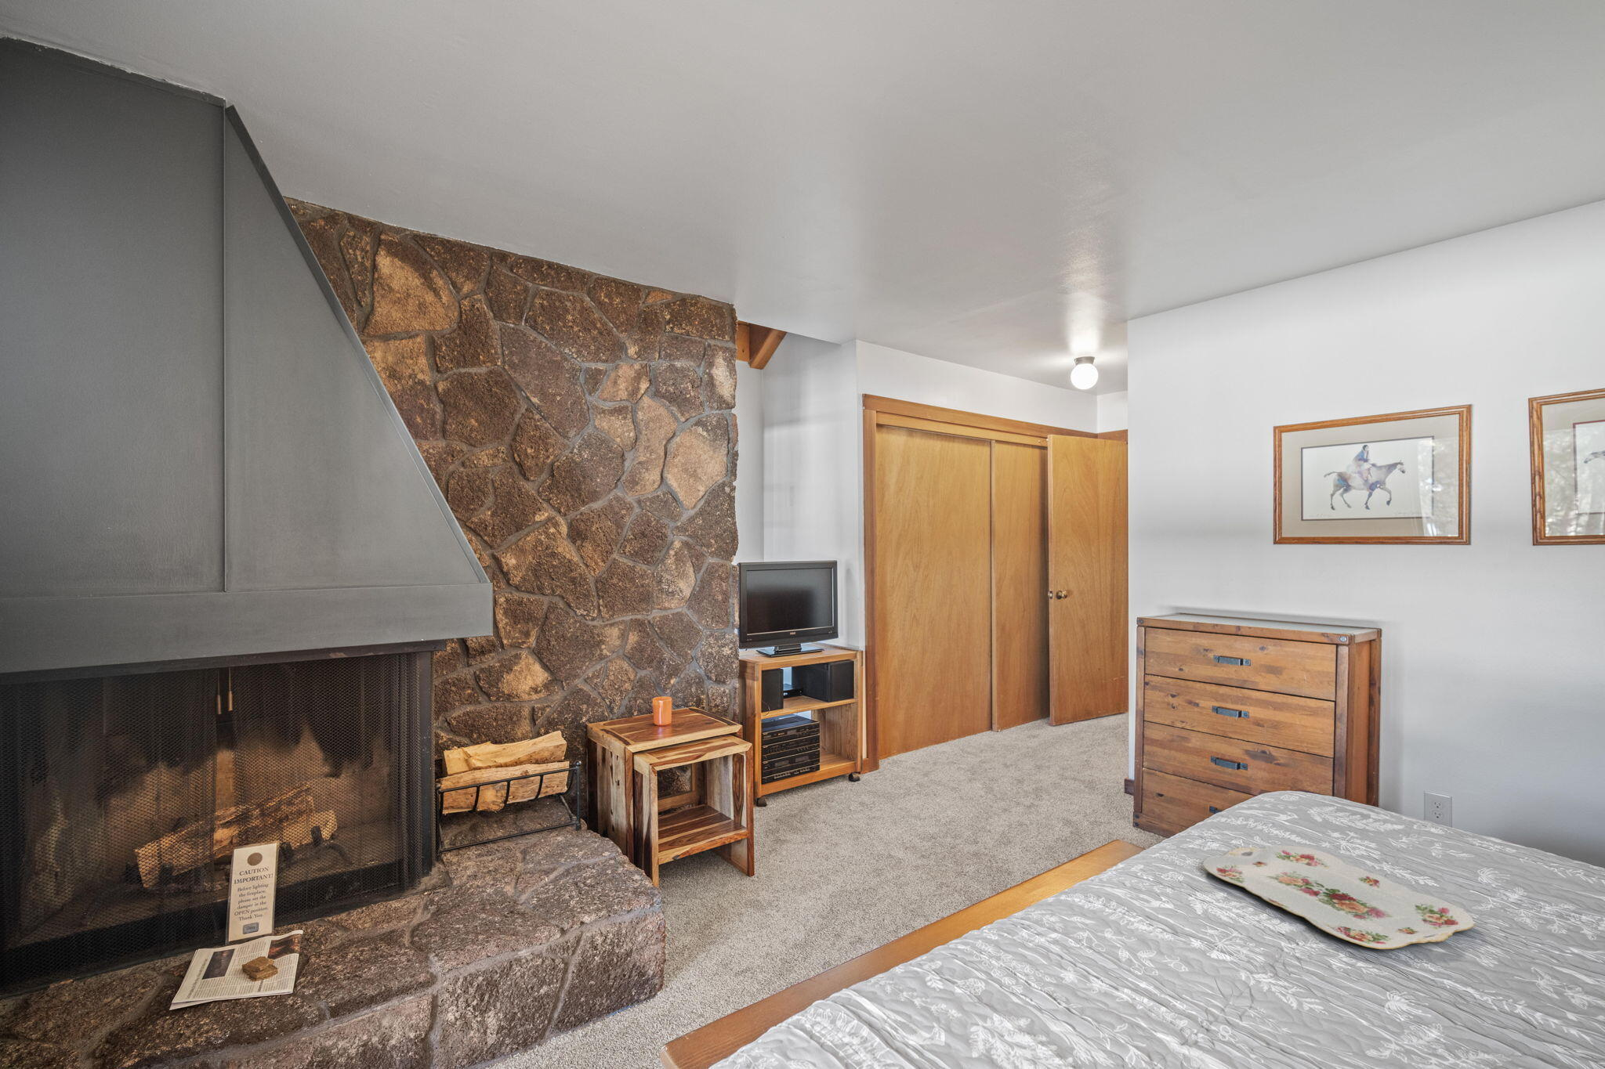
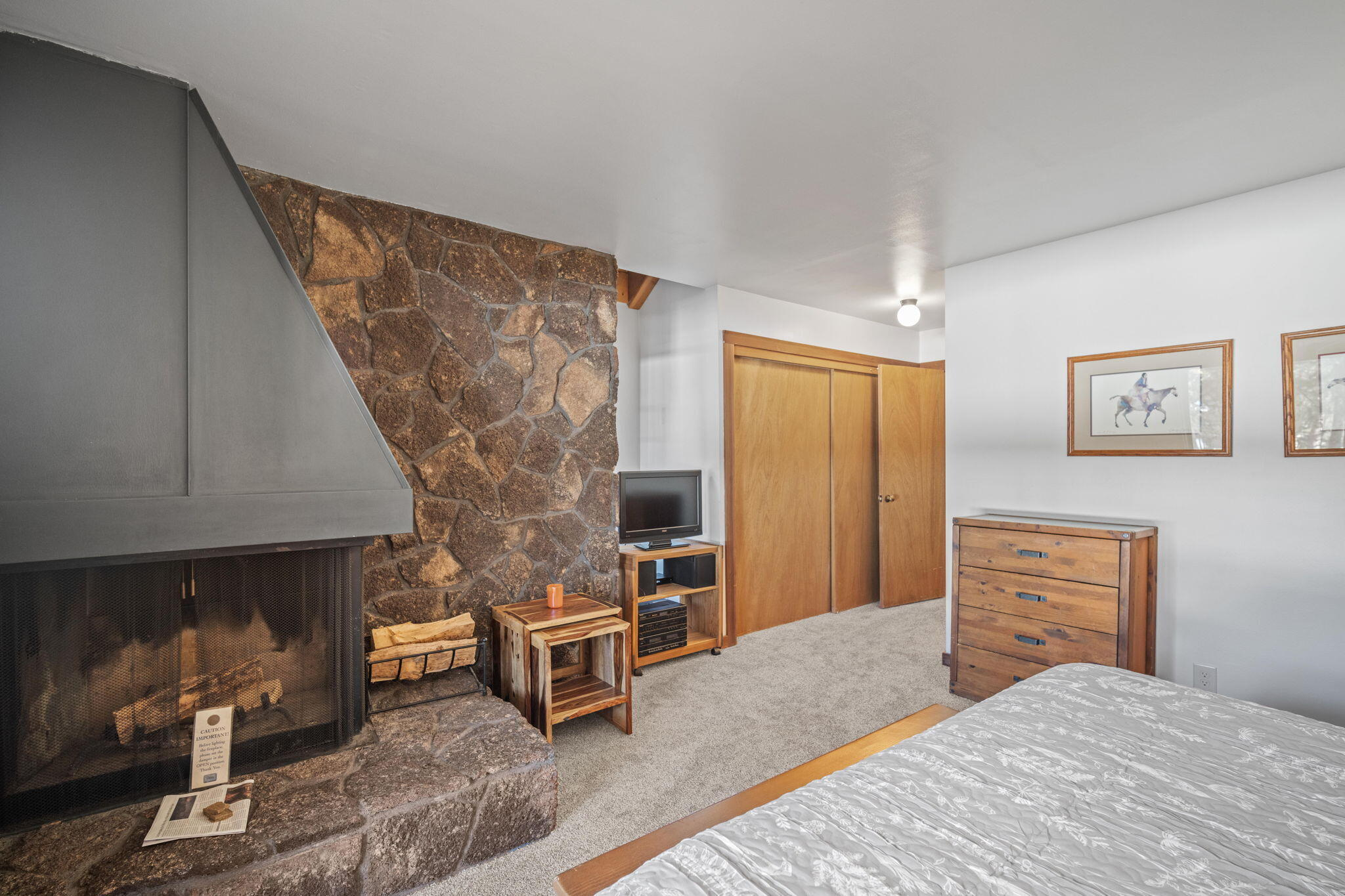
- serving tray (1327, 891)
